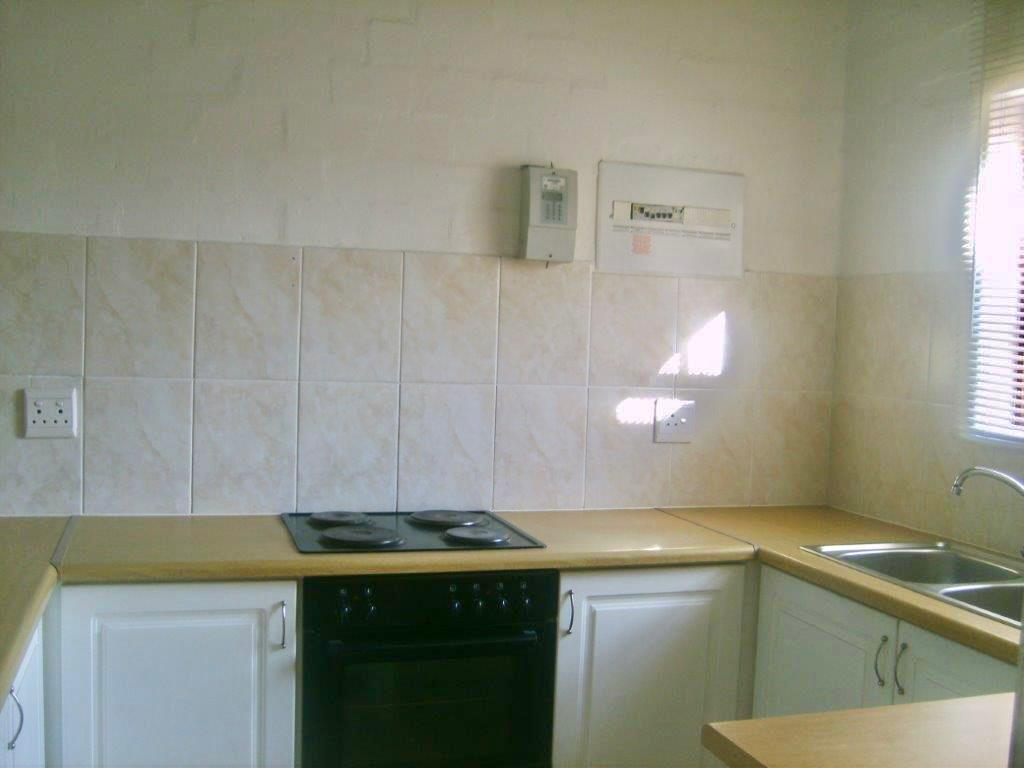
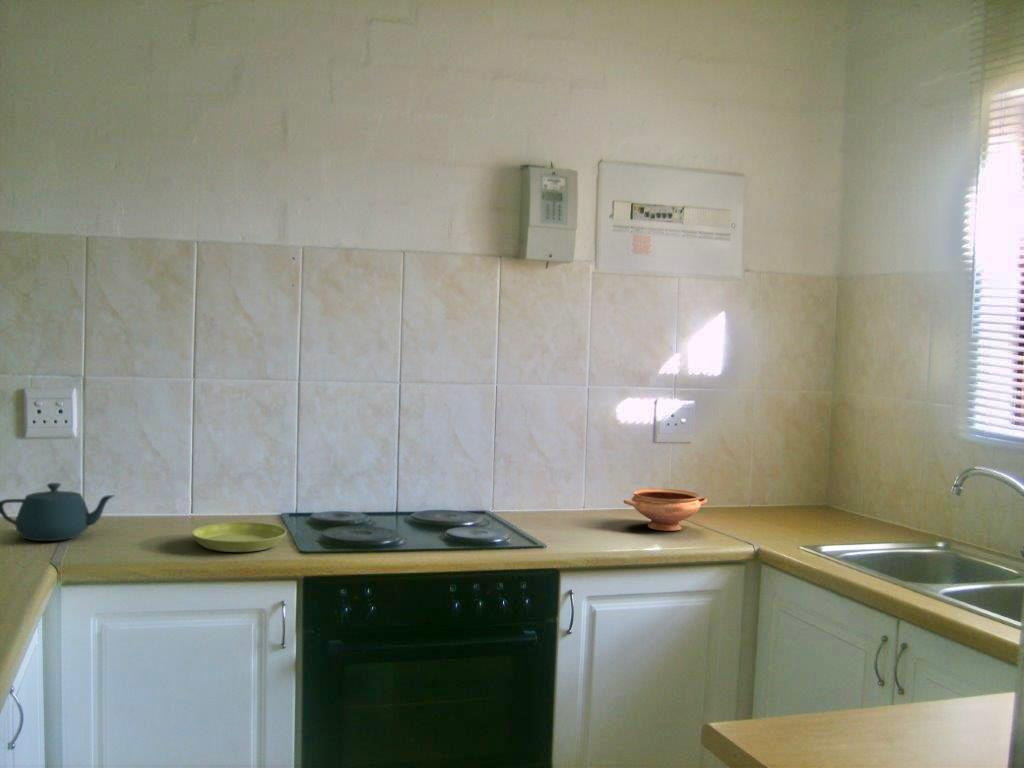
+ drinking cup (665, 510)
+ saucer (239, 537)
+ teapot (56, 510)
